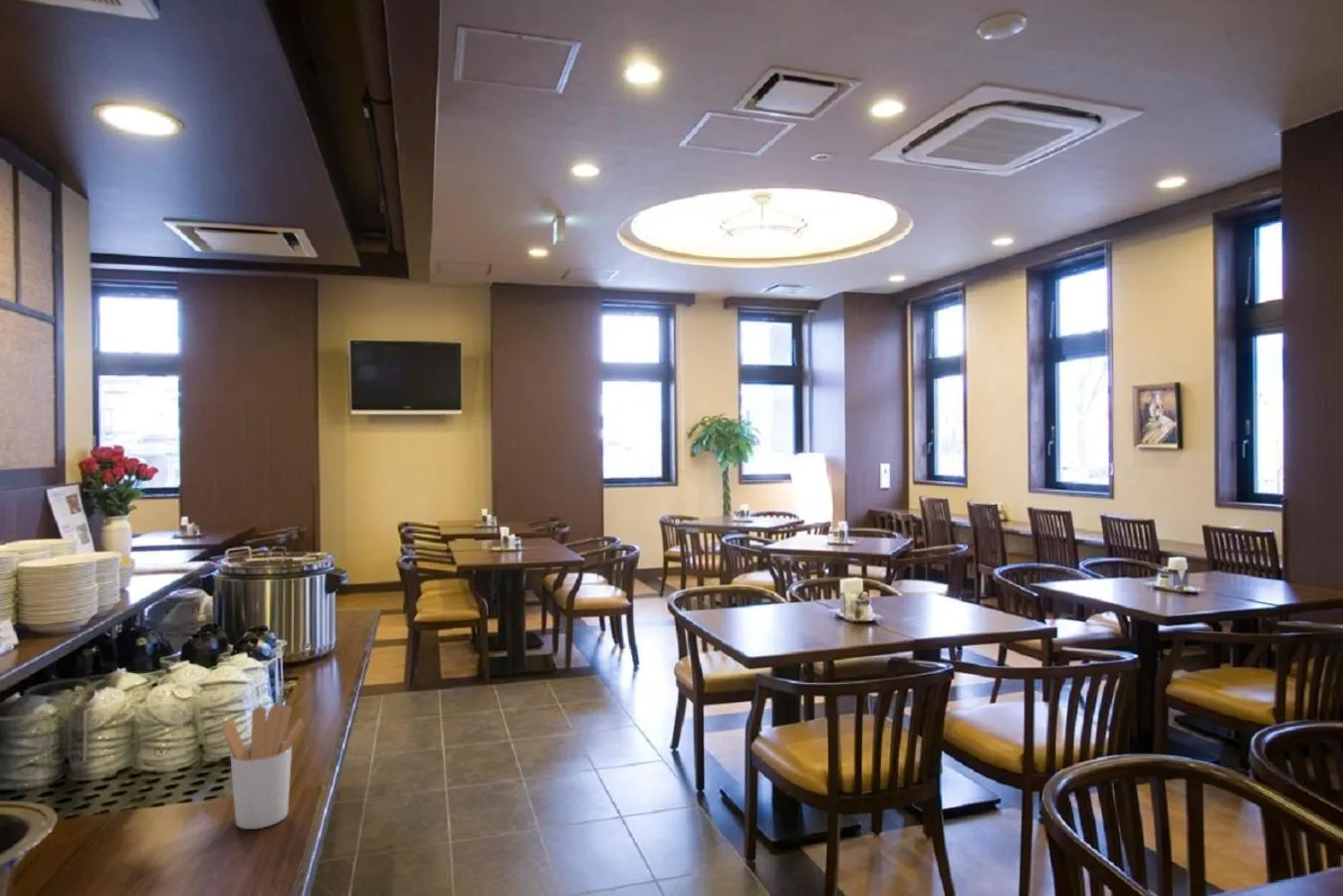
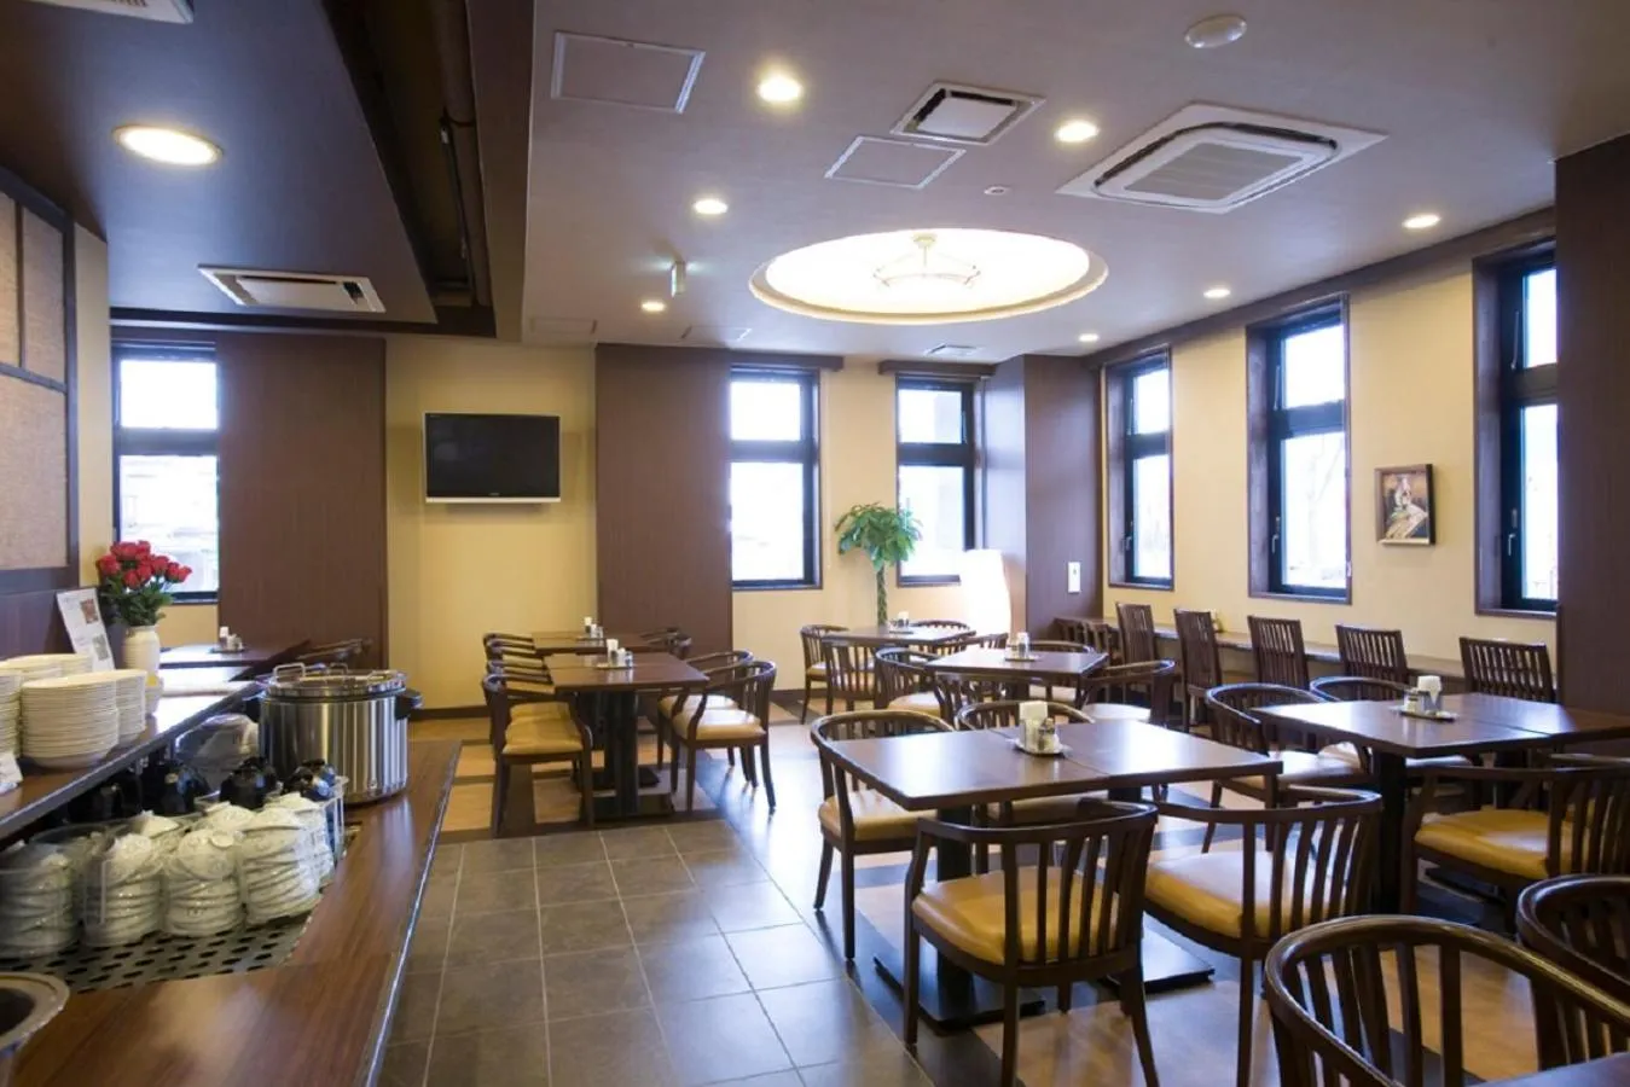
- utensil holder (265, 762)
